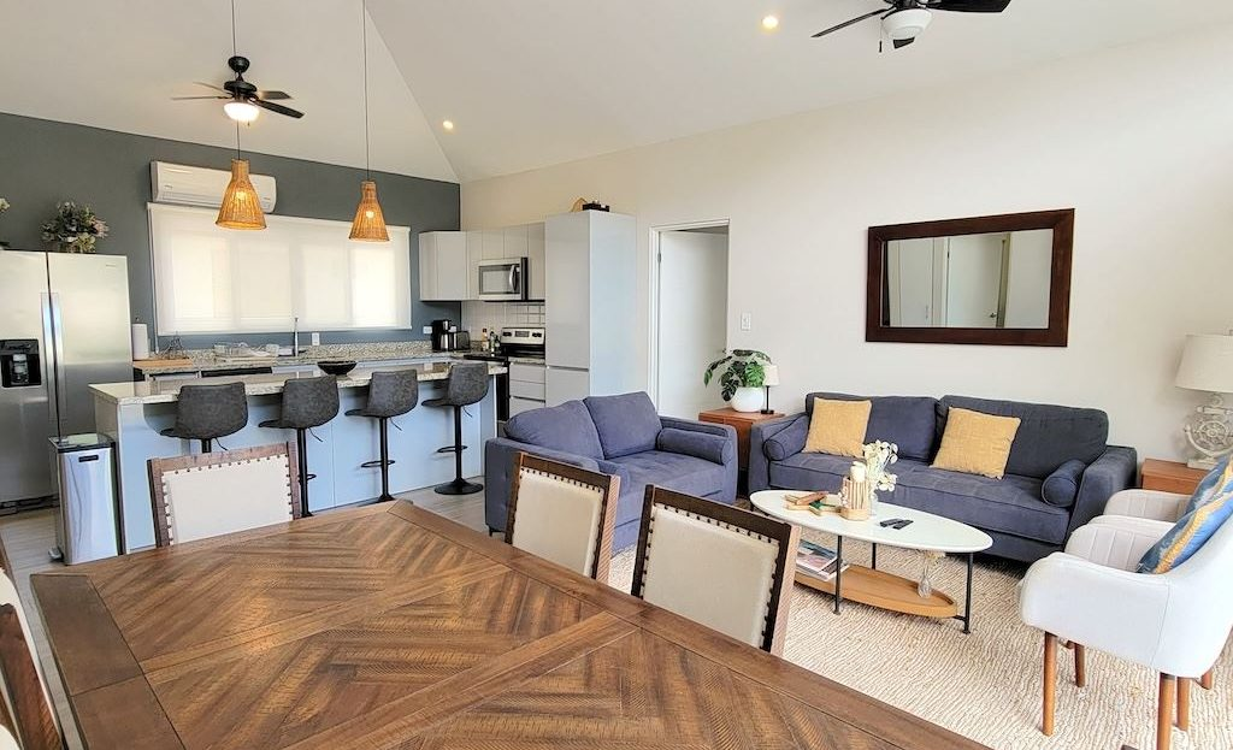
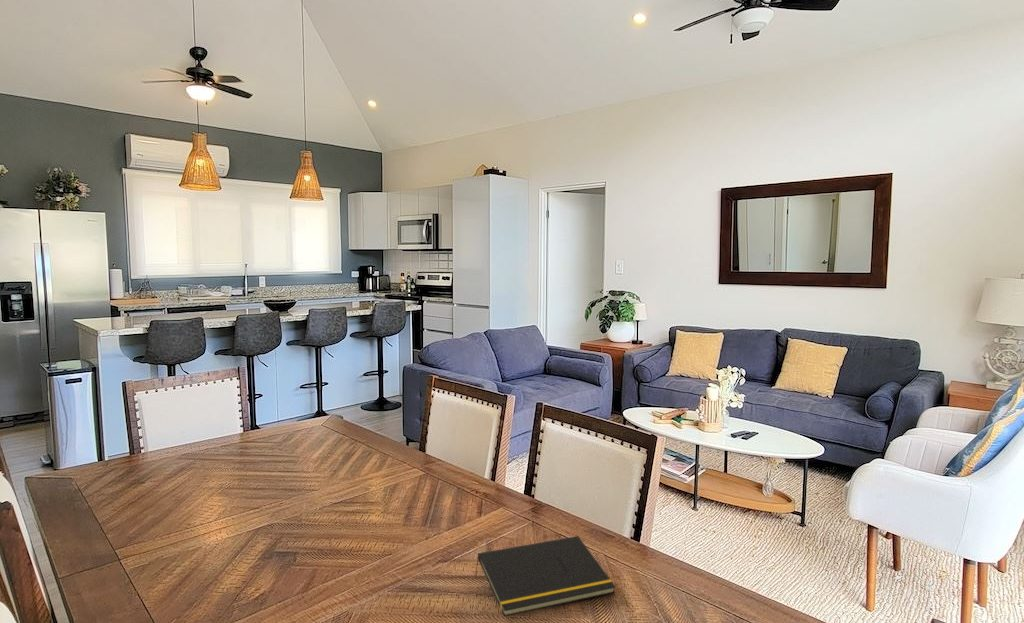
+ notepad (544, 572)
